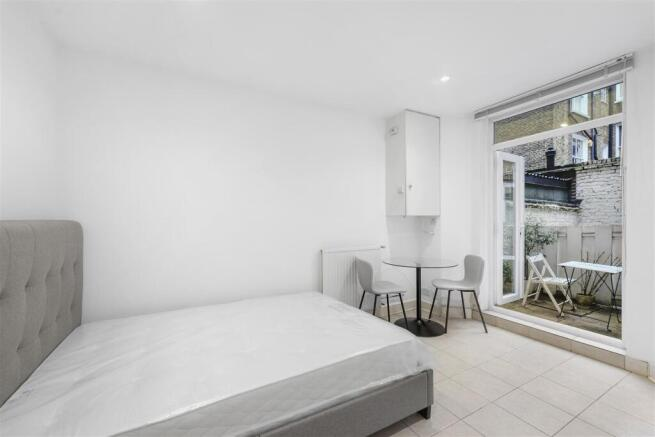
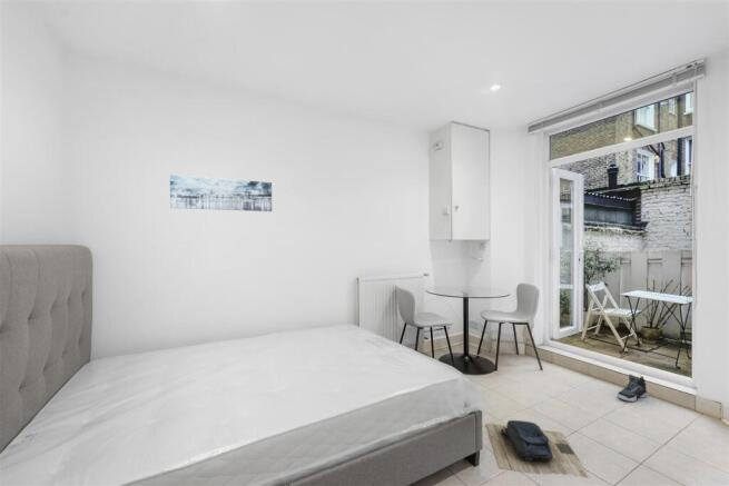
+ sneaker (631, 386)
+ backpack (532, 439)
+ wall art (224, 194)
